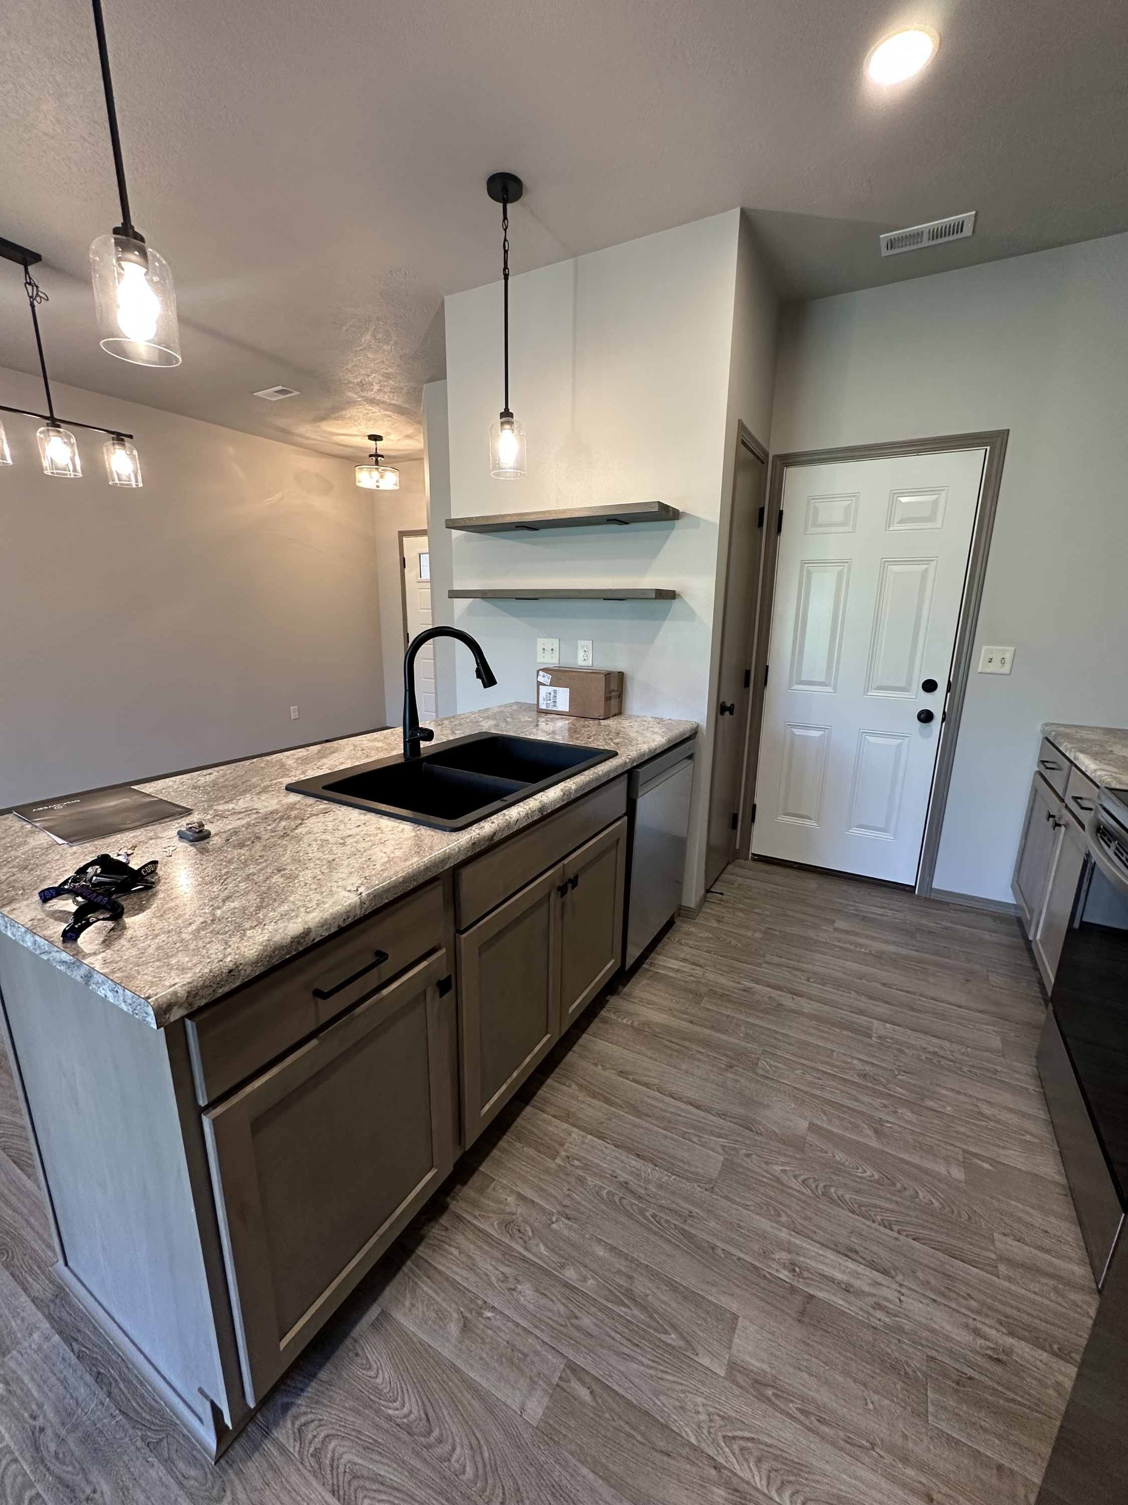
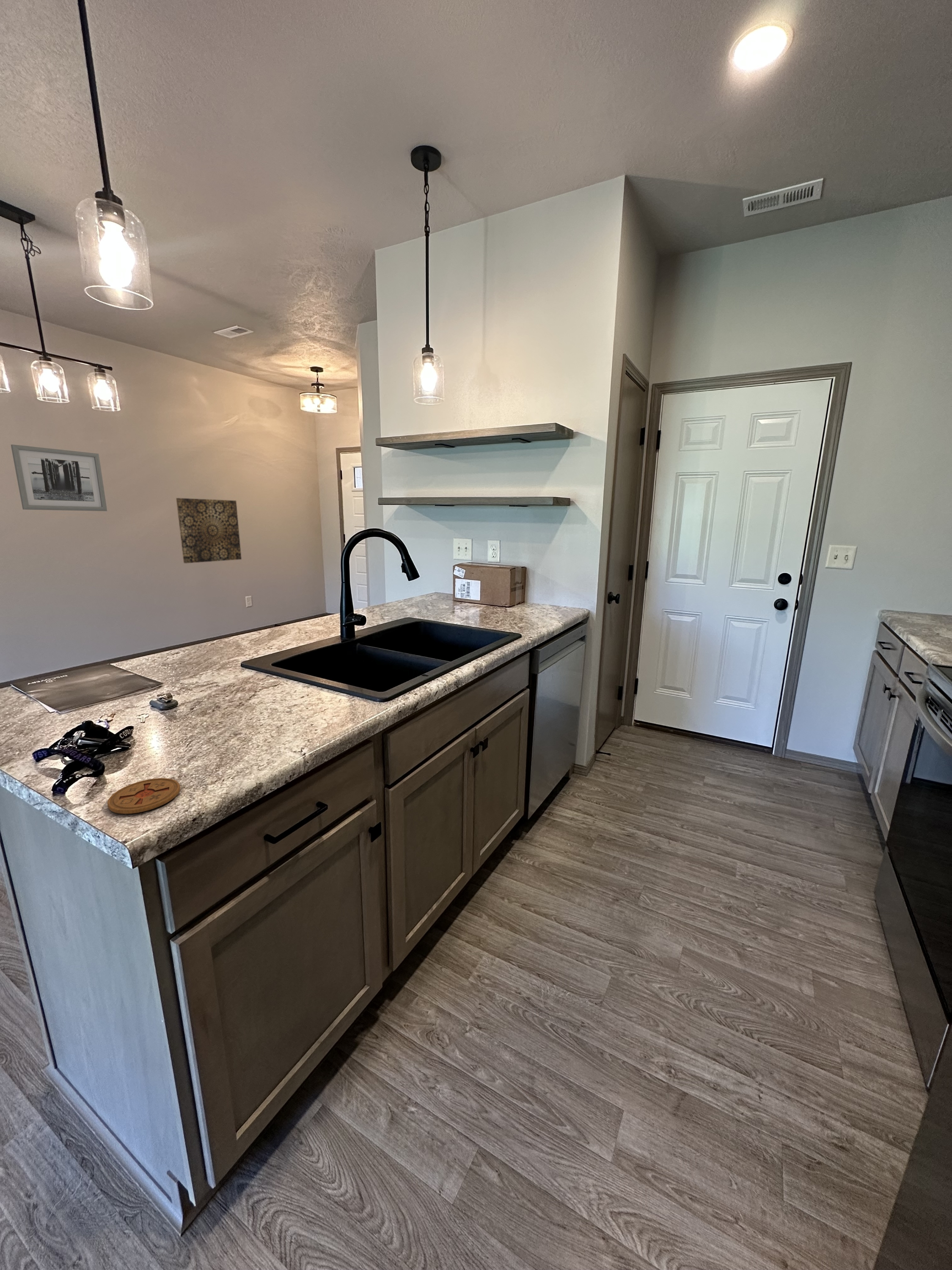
+ coaster (145, 795)
+ wall art (211, 530)
+ wall art (62, 480)
